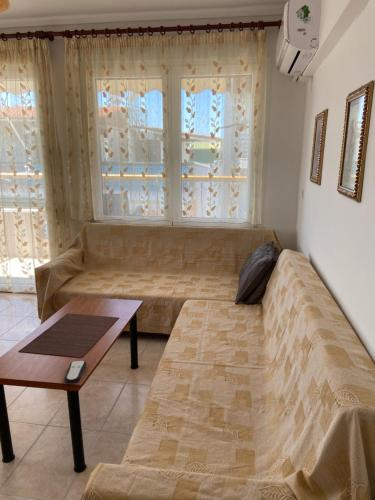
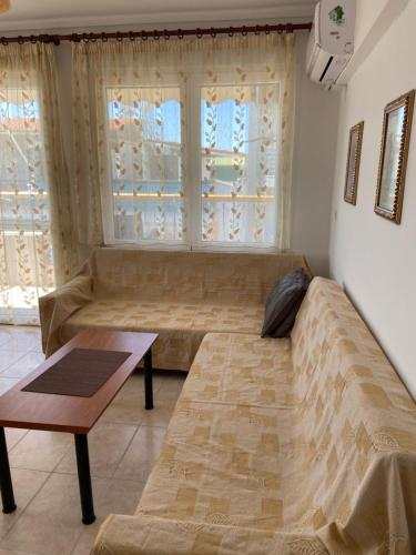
- remote control (75, 371)
